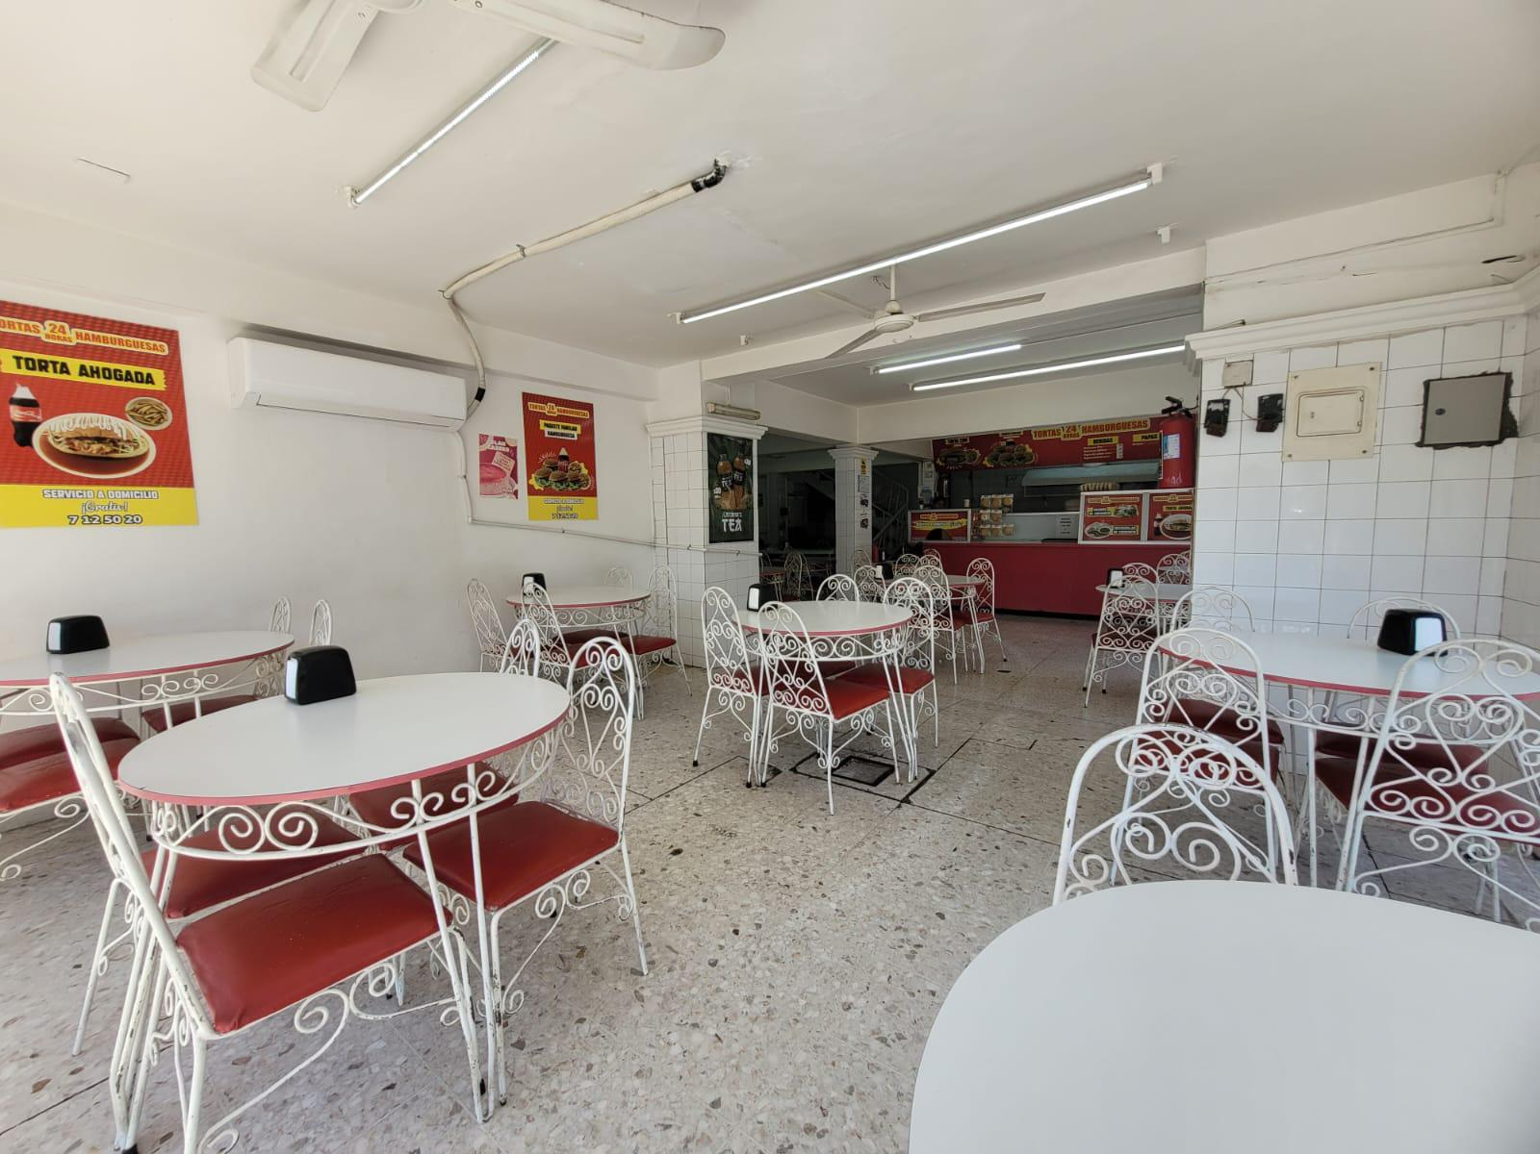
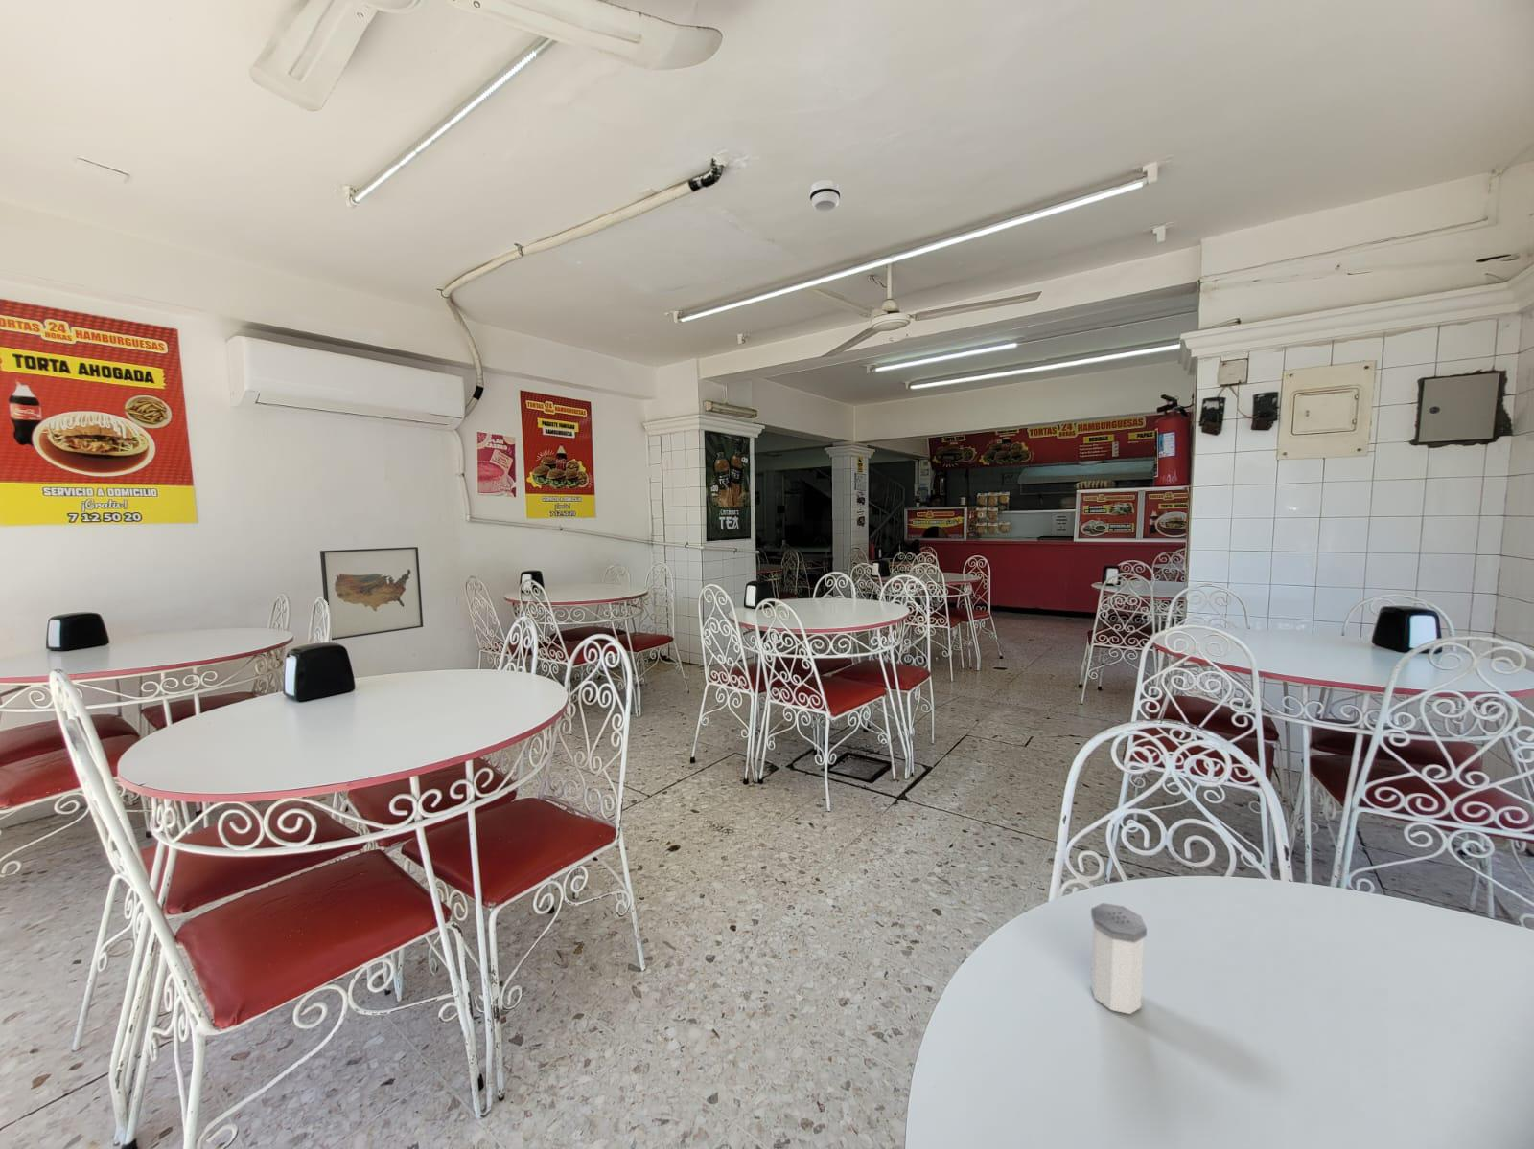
+ salt shaker (1116, 957)
+ wall art (374, 590)
+ smoke detector (825, 197)
